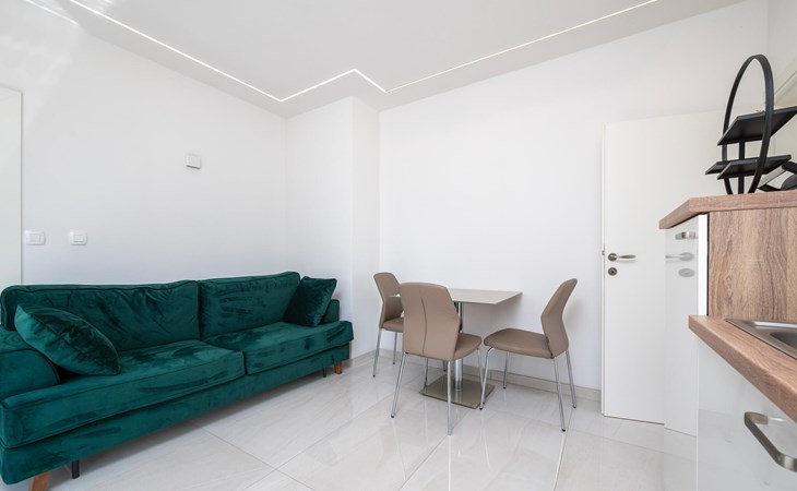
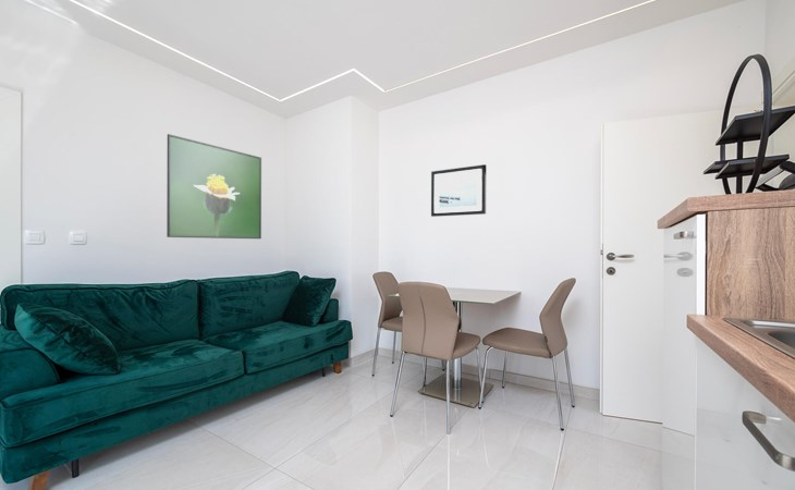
+ wall art (457, 192)
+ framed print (219, 192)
